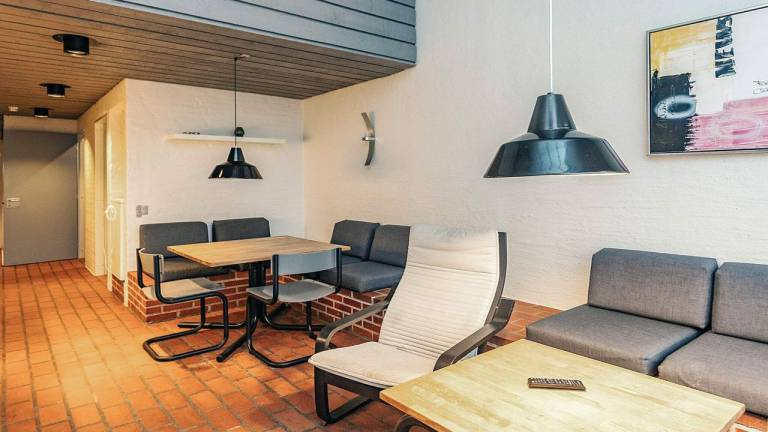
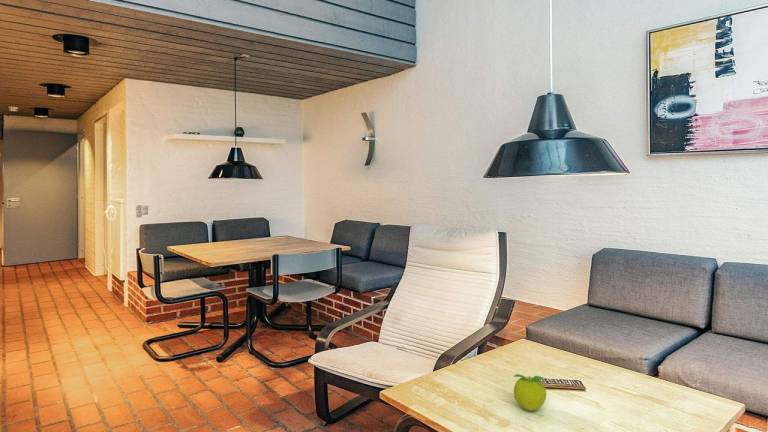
+ fruit (529, 392)
